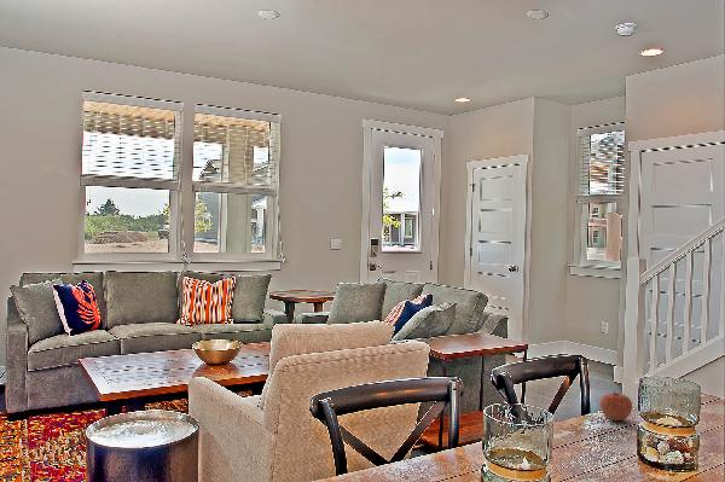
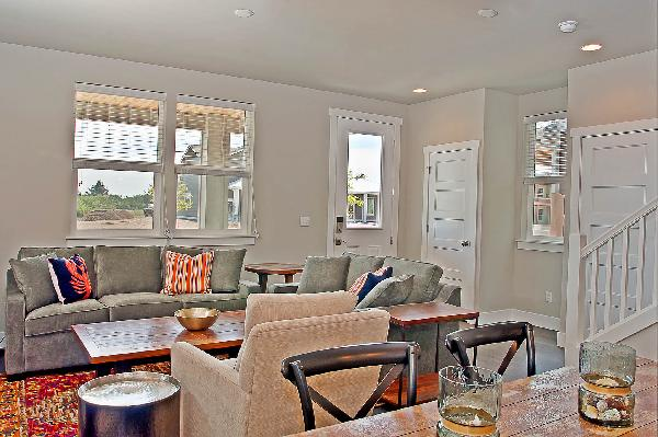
- apple (615, 405)
